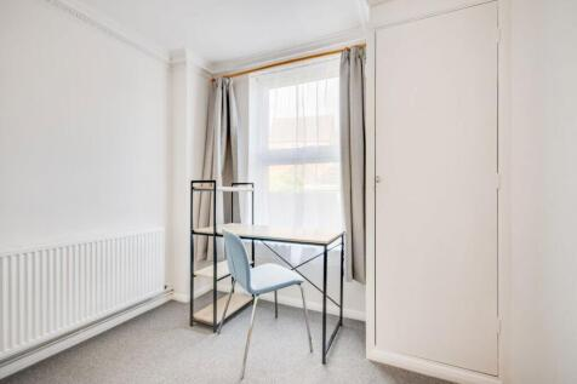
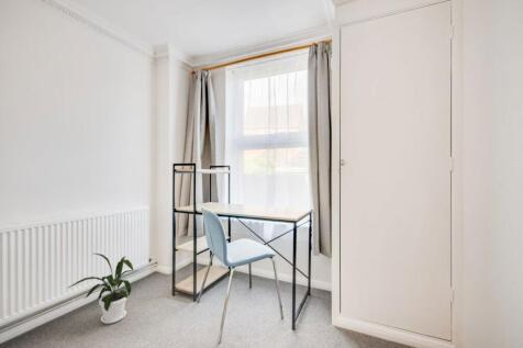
+ house plant (111, 285)
